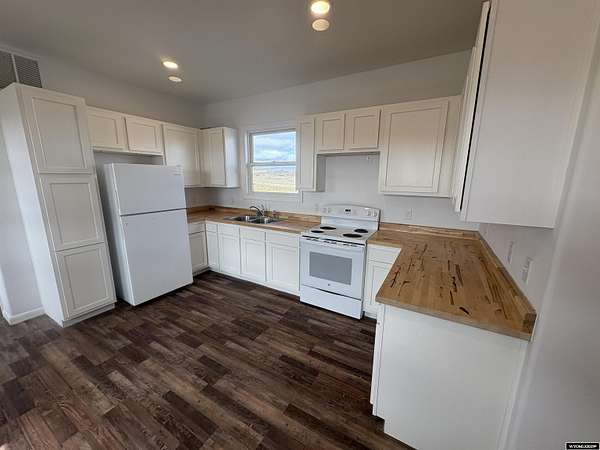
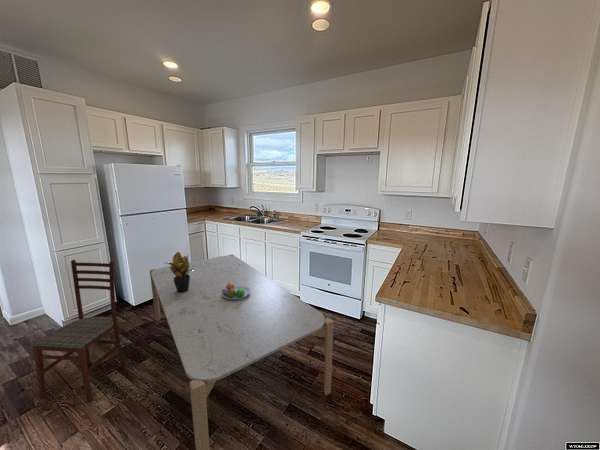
+ fruit bowl (236, 289)
+ dining table (223, 320)
+ potted plant (181, 271)
+ dining chair (78, 327)
